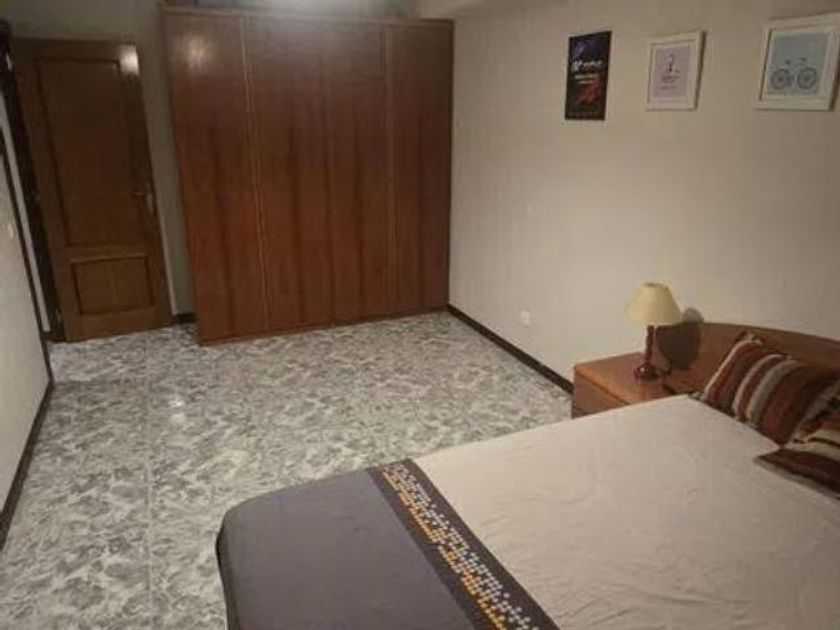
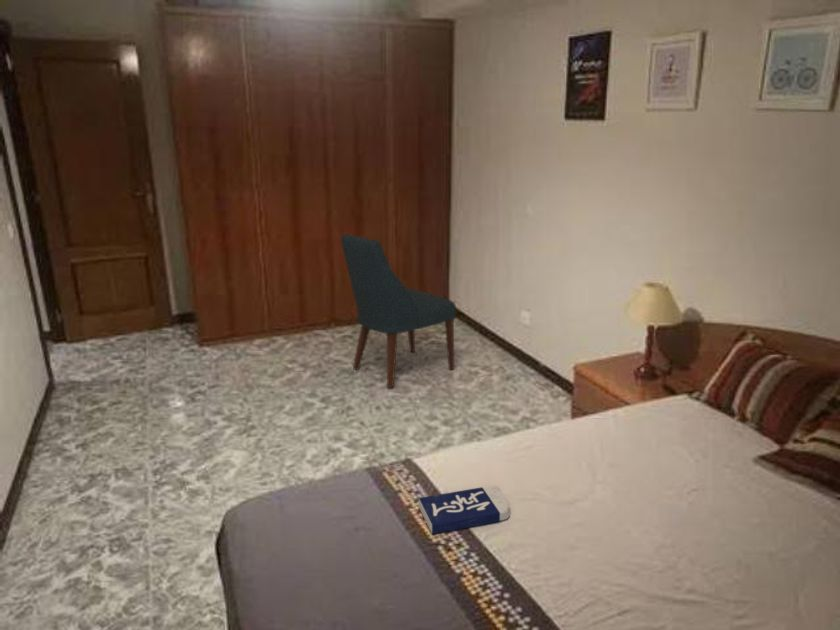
+ chair (396, 303)
+ book (466, 508)
